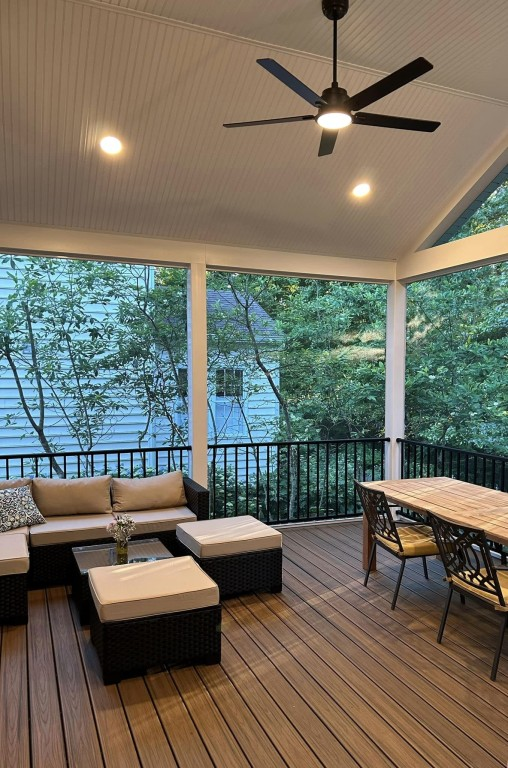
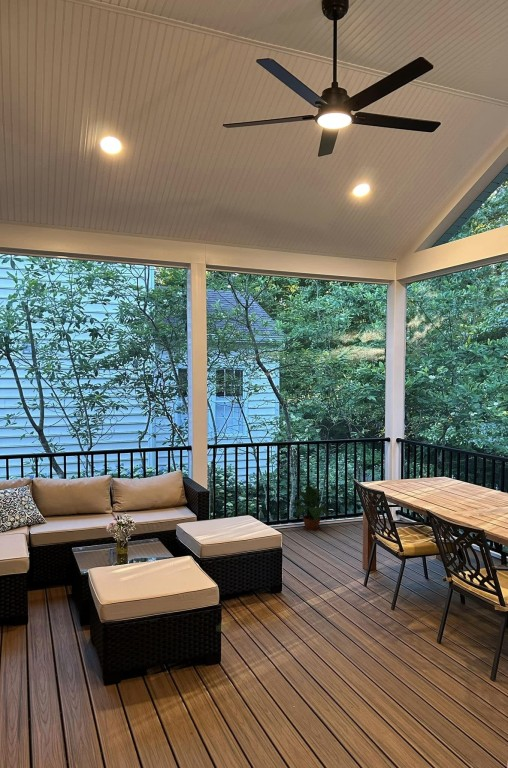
+ potted plant (310, 505)
